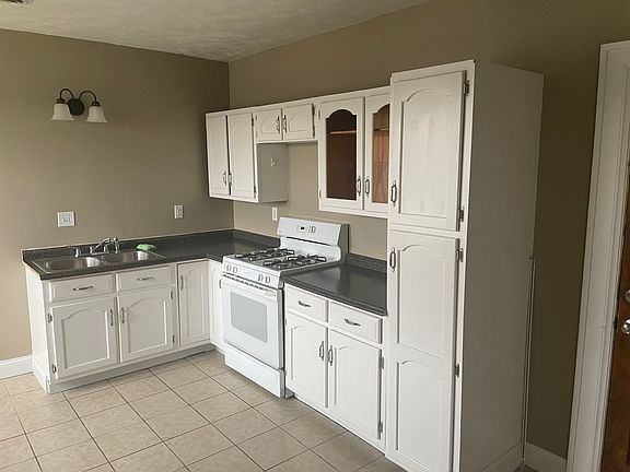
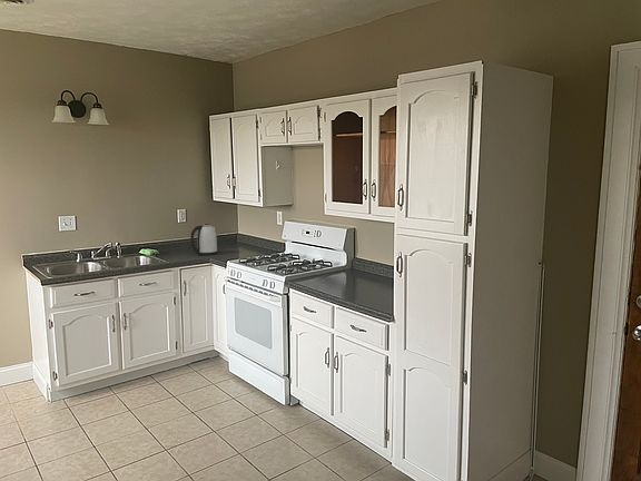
+ kettle (204, 238)
